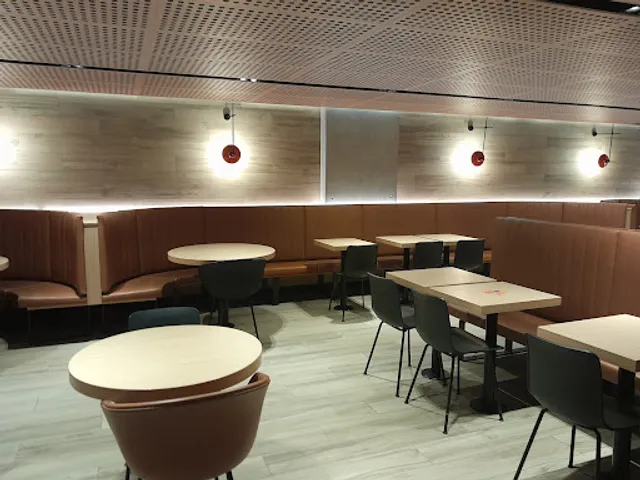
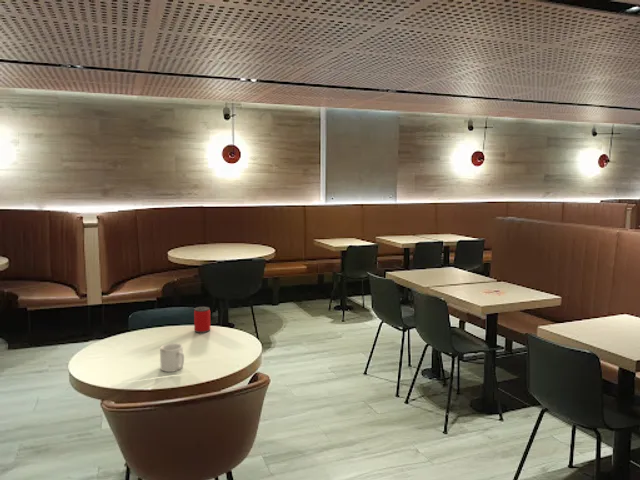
+ beverage can (202, 319)
+ mug (174, 358)
